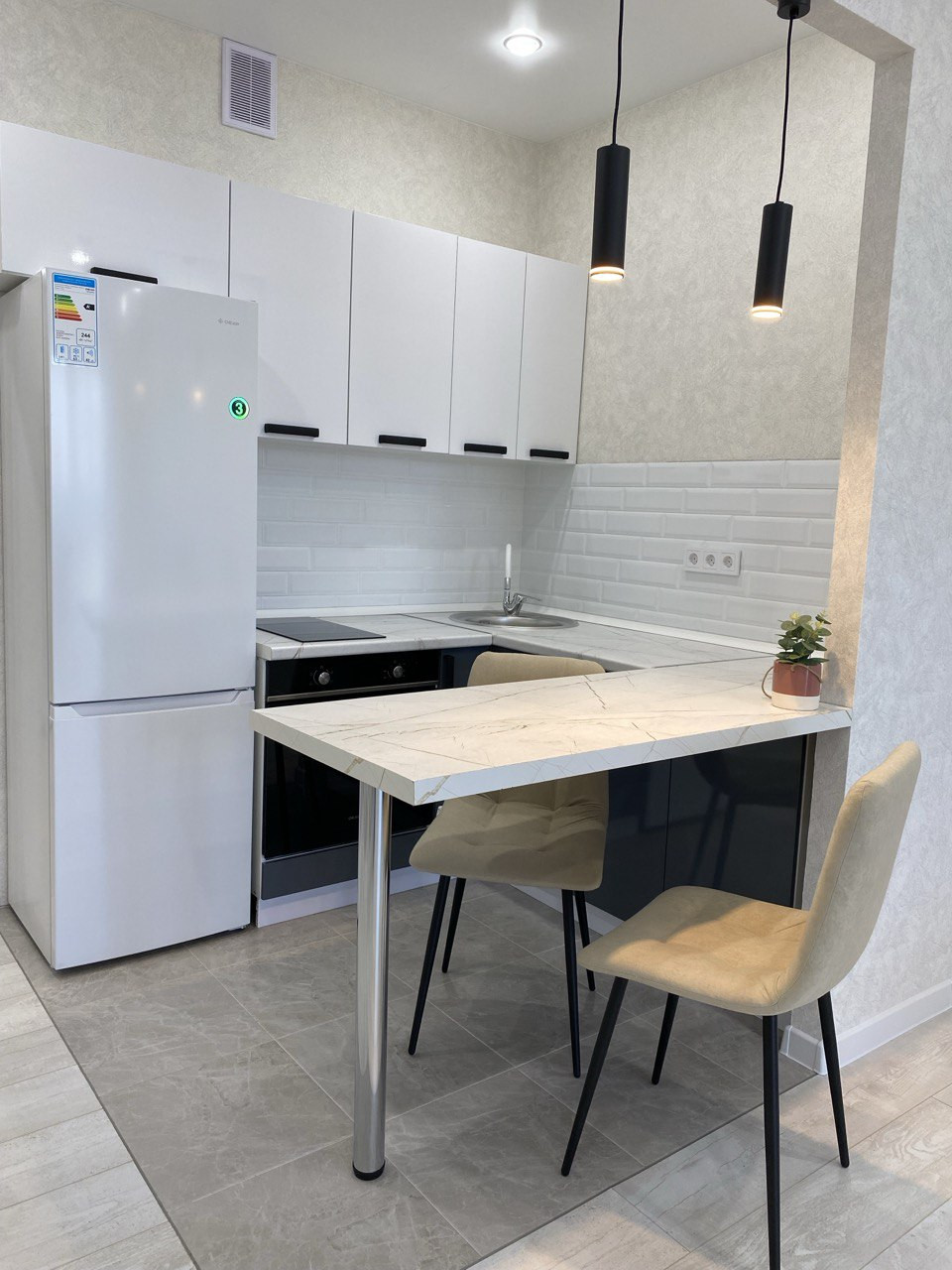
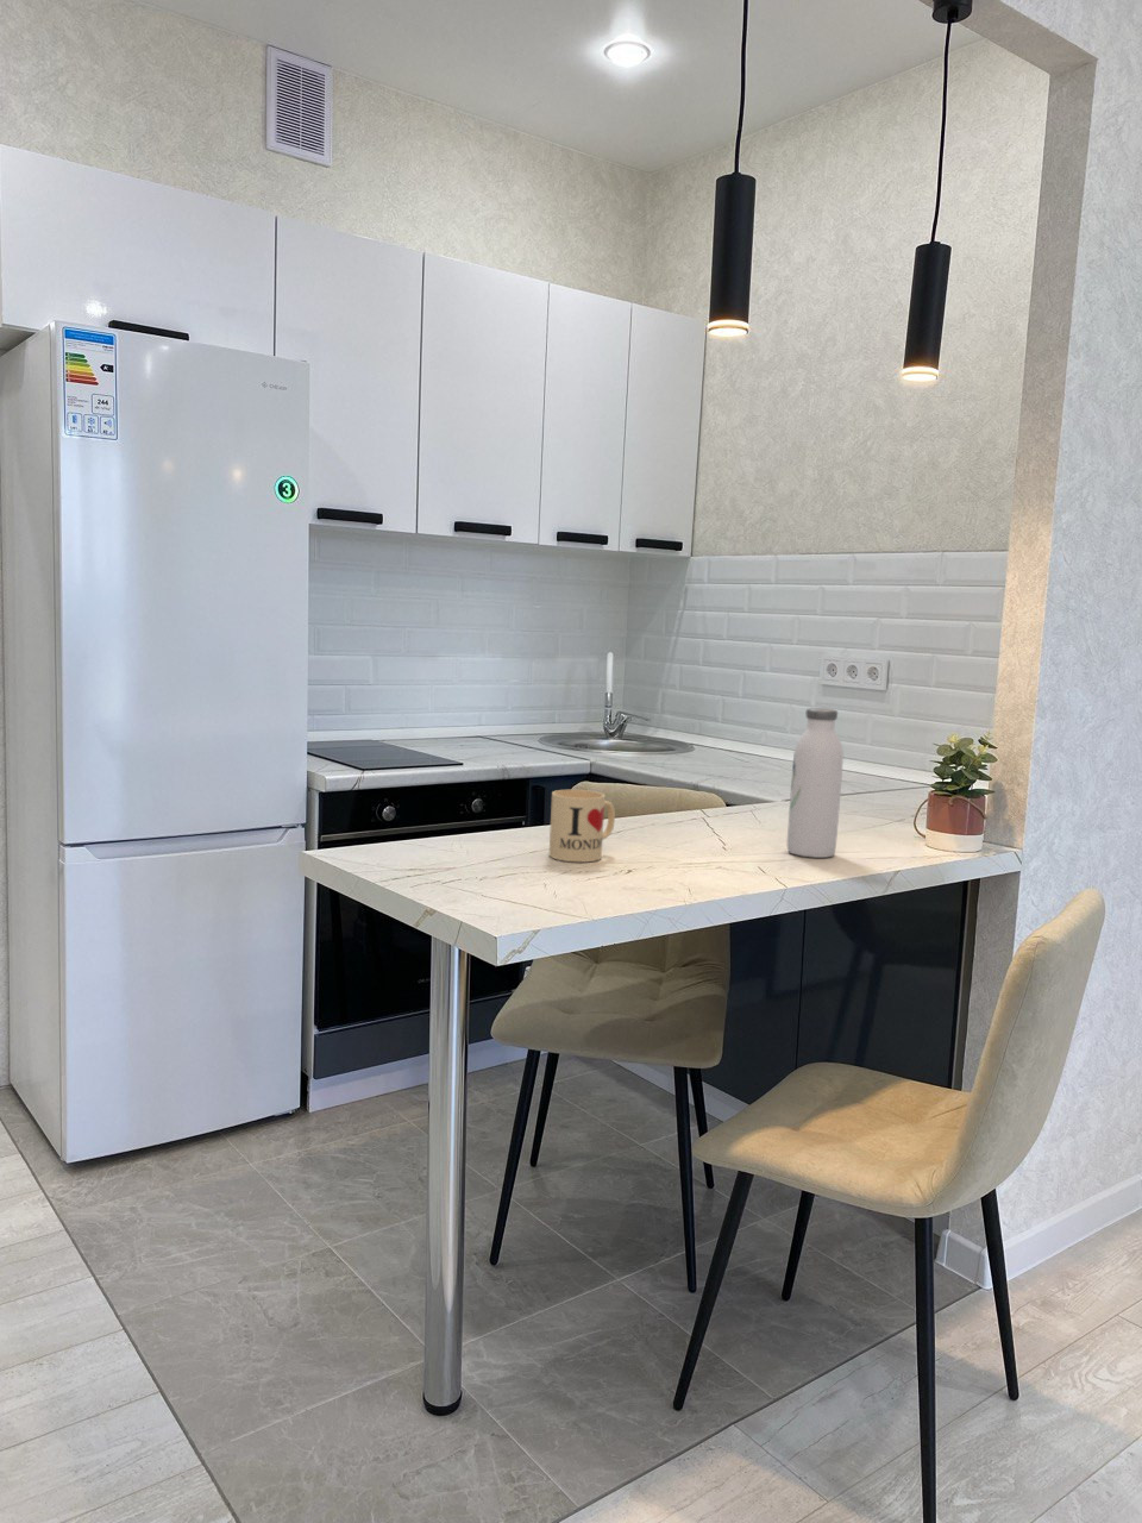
+ mug (584, 824)
+ water bottle (816, 781)
